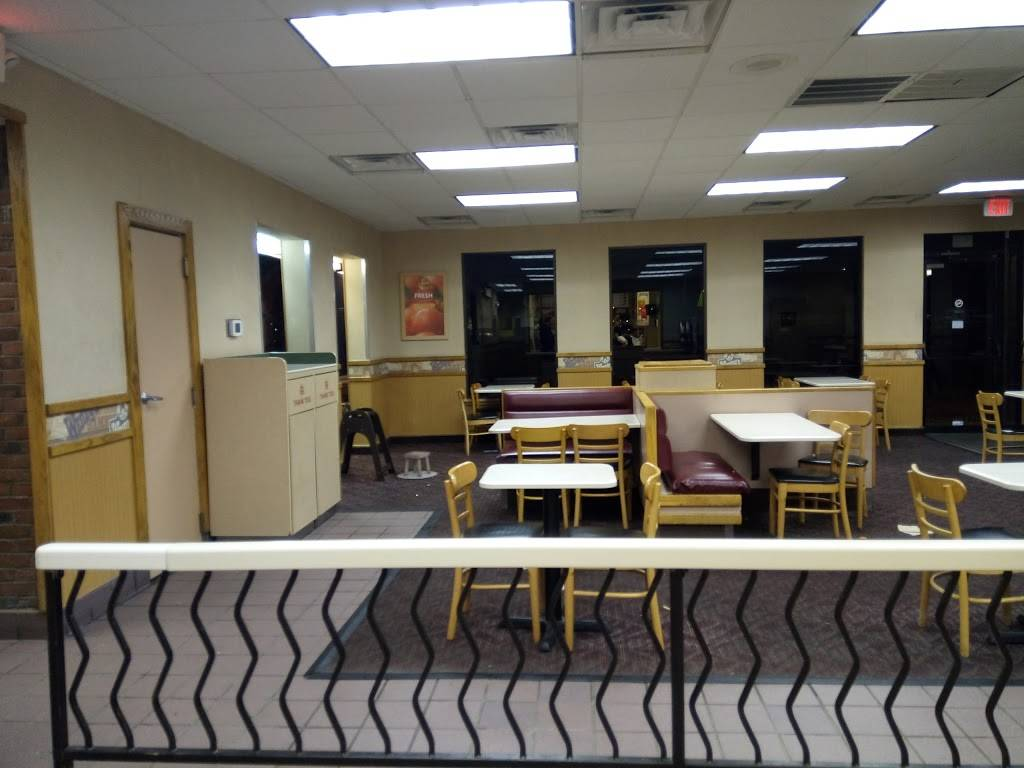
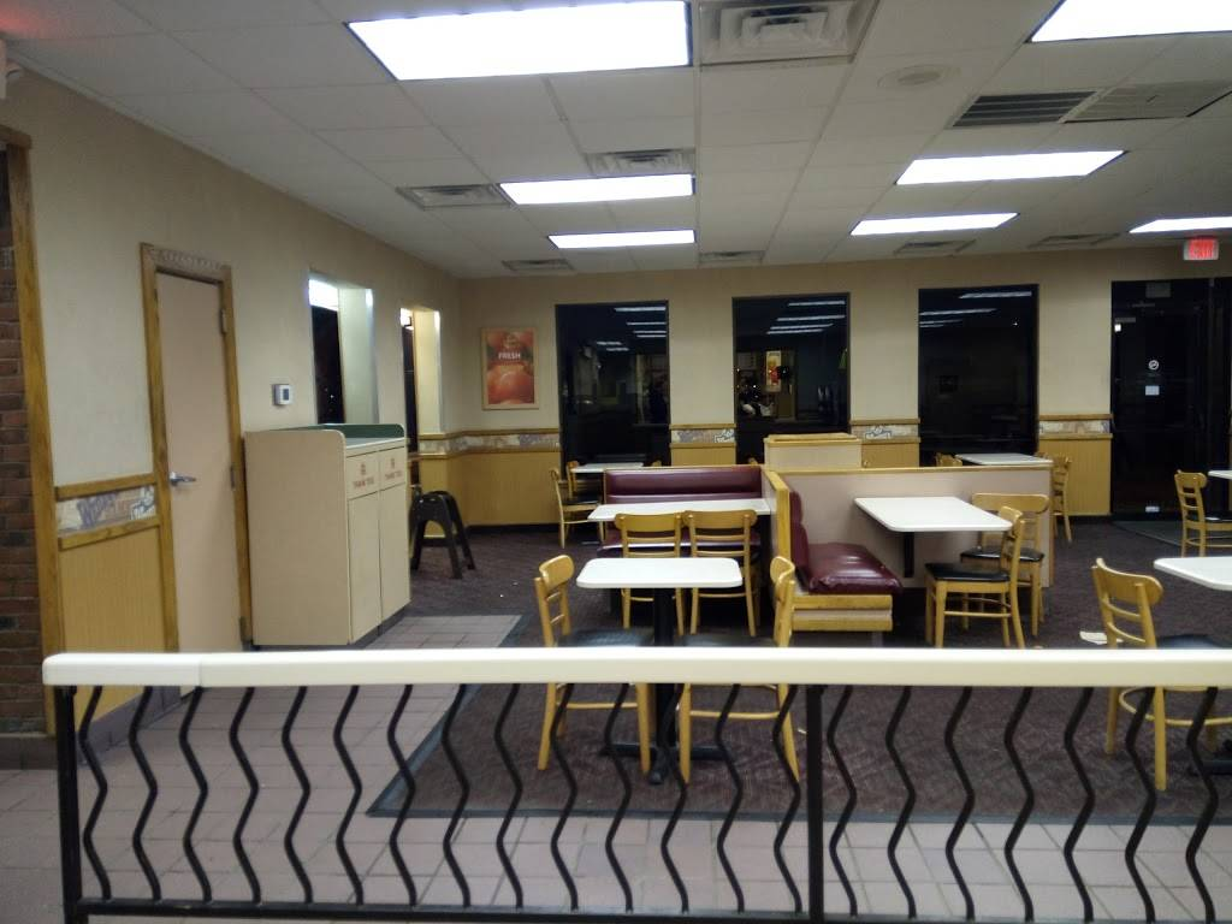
- stool (417, 464)
